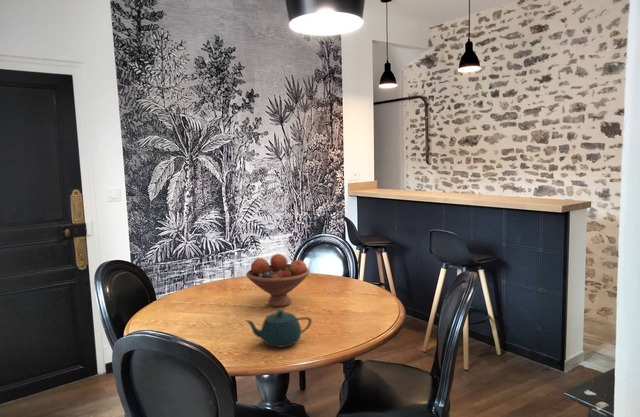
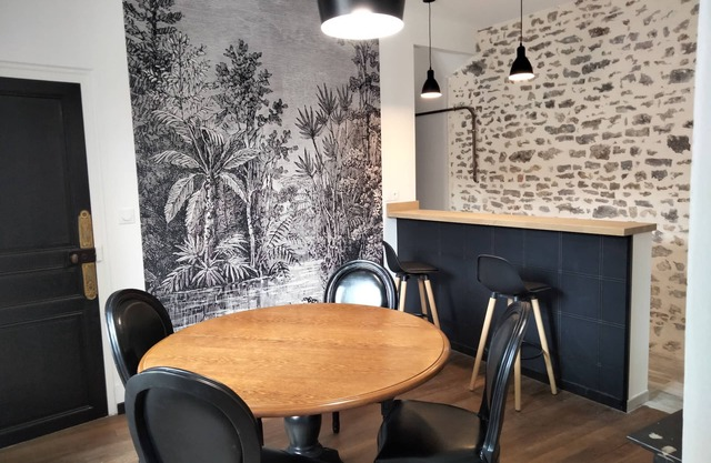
- fruit bowl (278, 281)
- teapot (278, 326)
